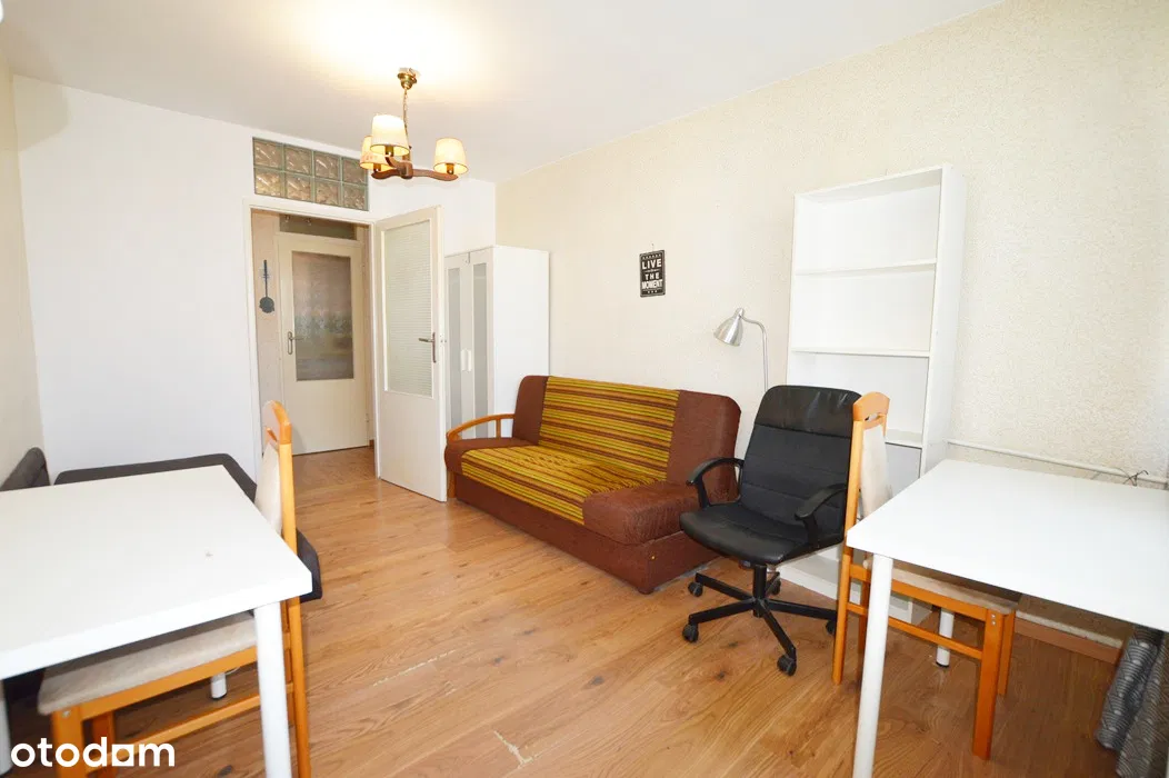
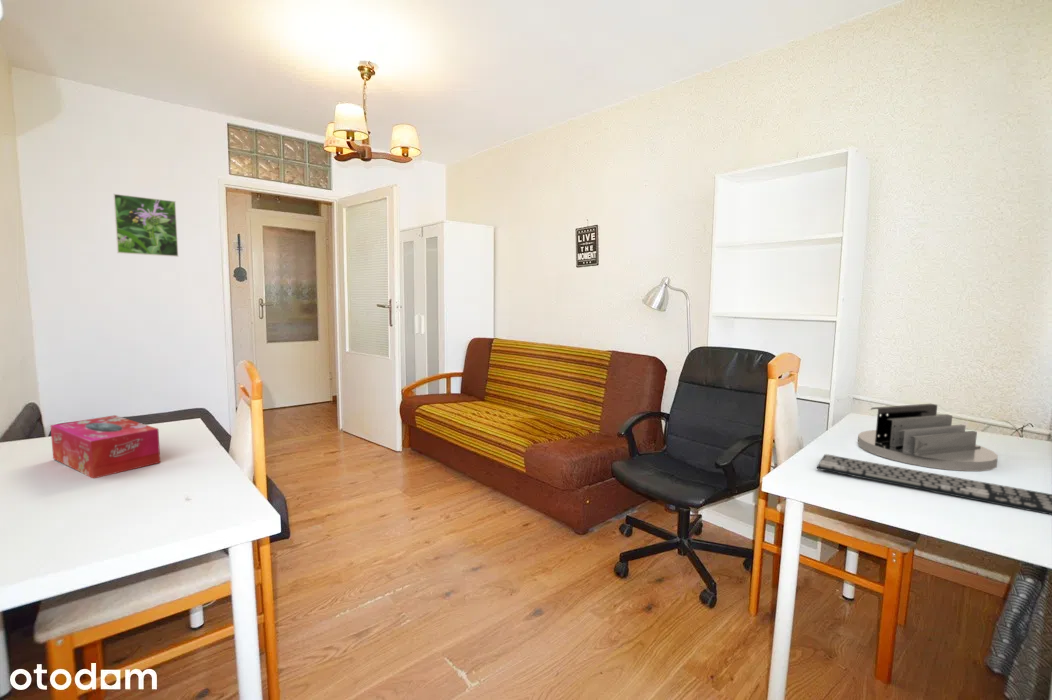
+ keyboard (941, 481)
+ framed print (147, 226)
+ tissue box (105, 443)
+ desk organizer (924, 431)
